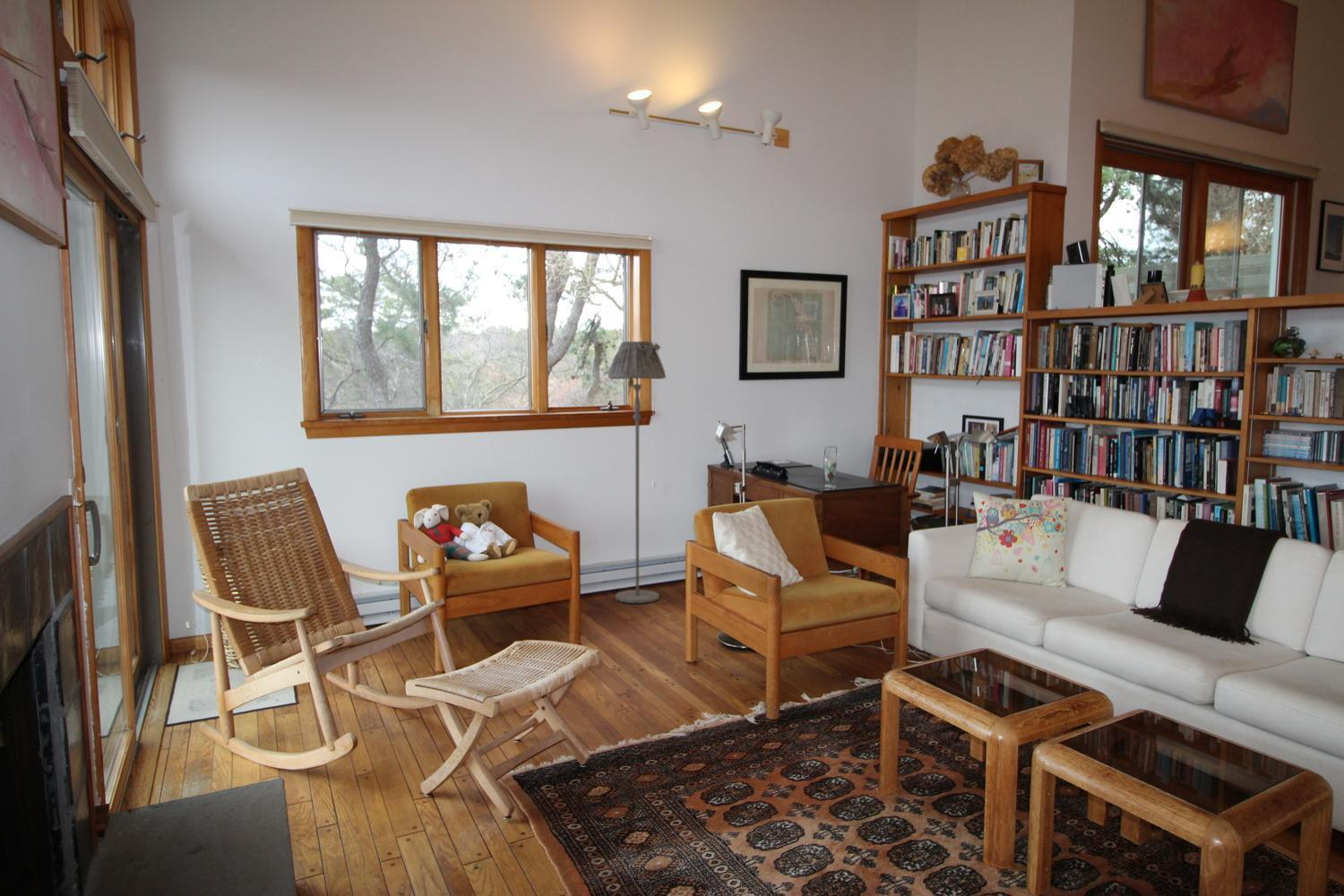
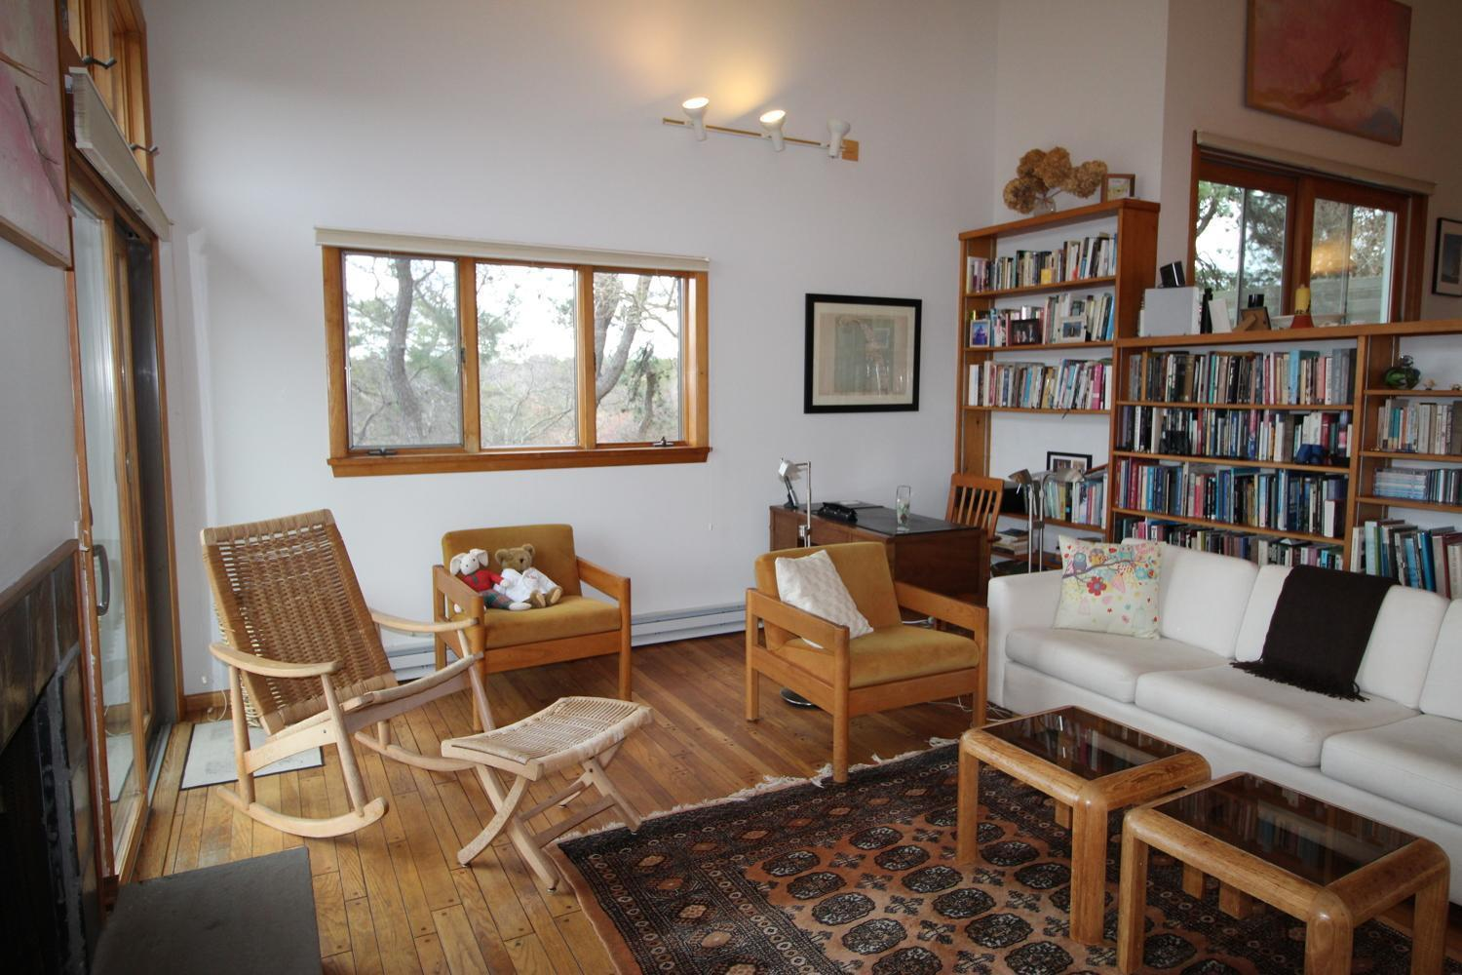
- floor lamp (636, 470)
